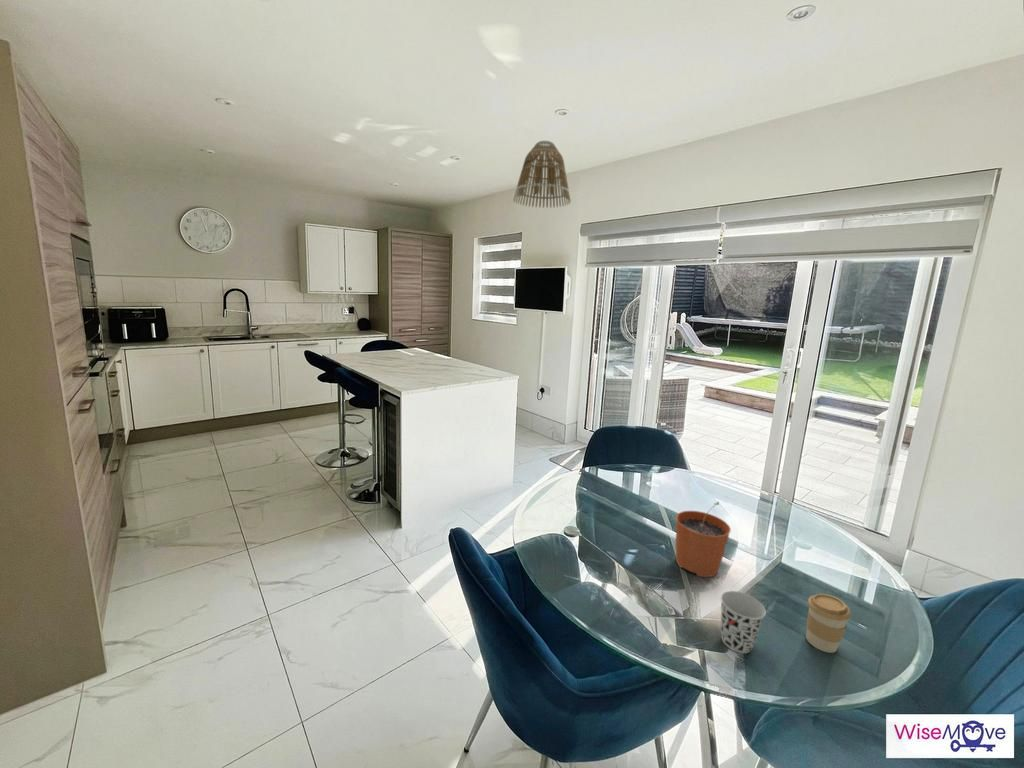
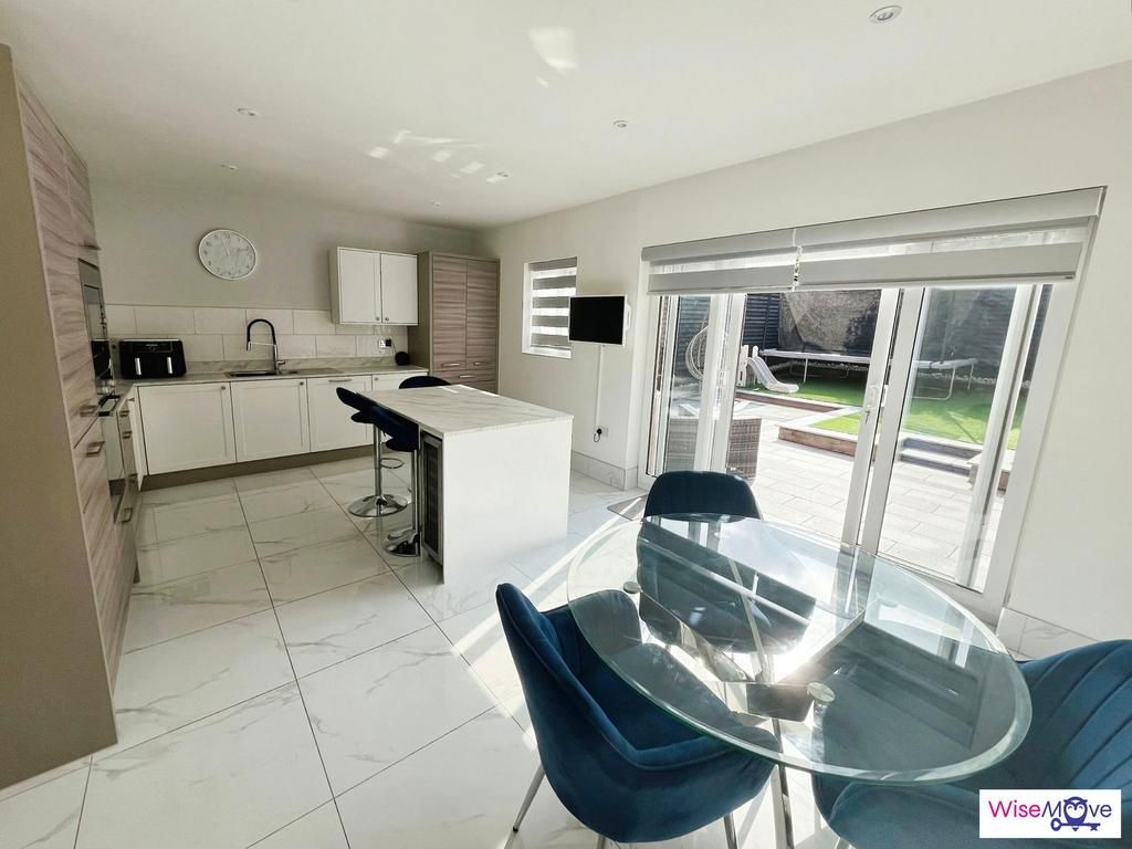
- lamp shade (542, 172)
- plant pot (701, 533)
- cup (739, 623)
- coffee cup (825, 621)
